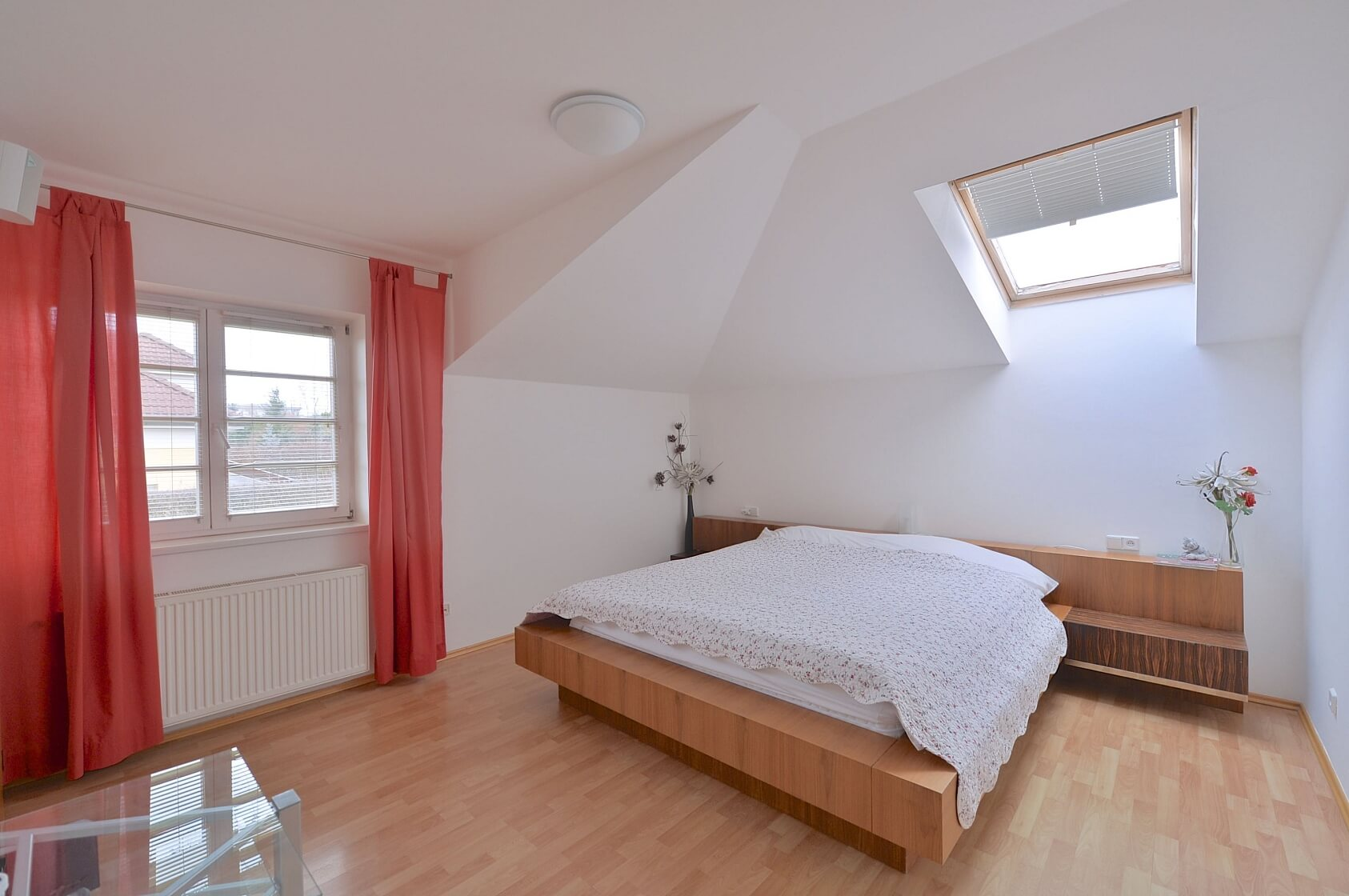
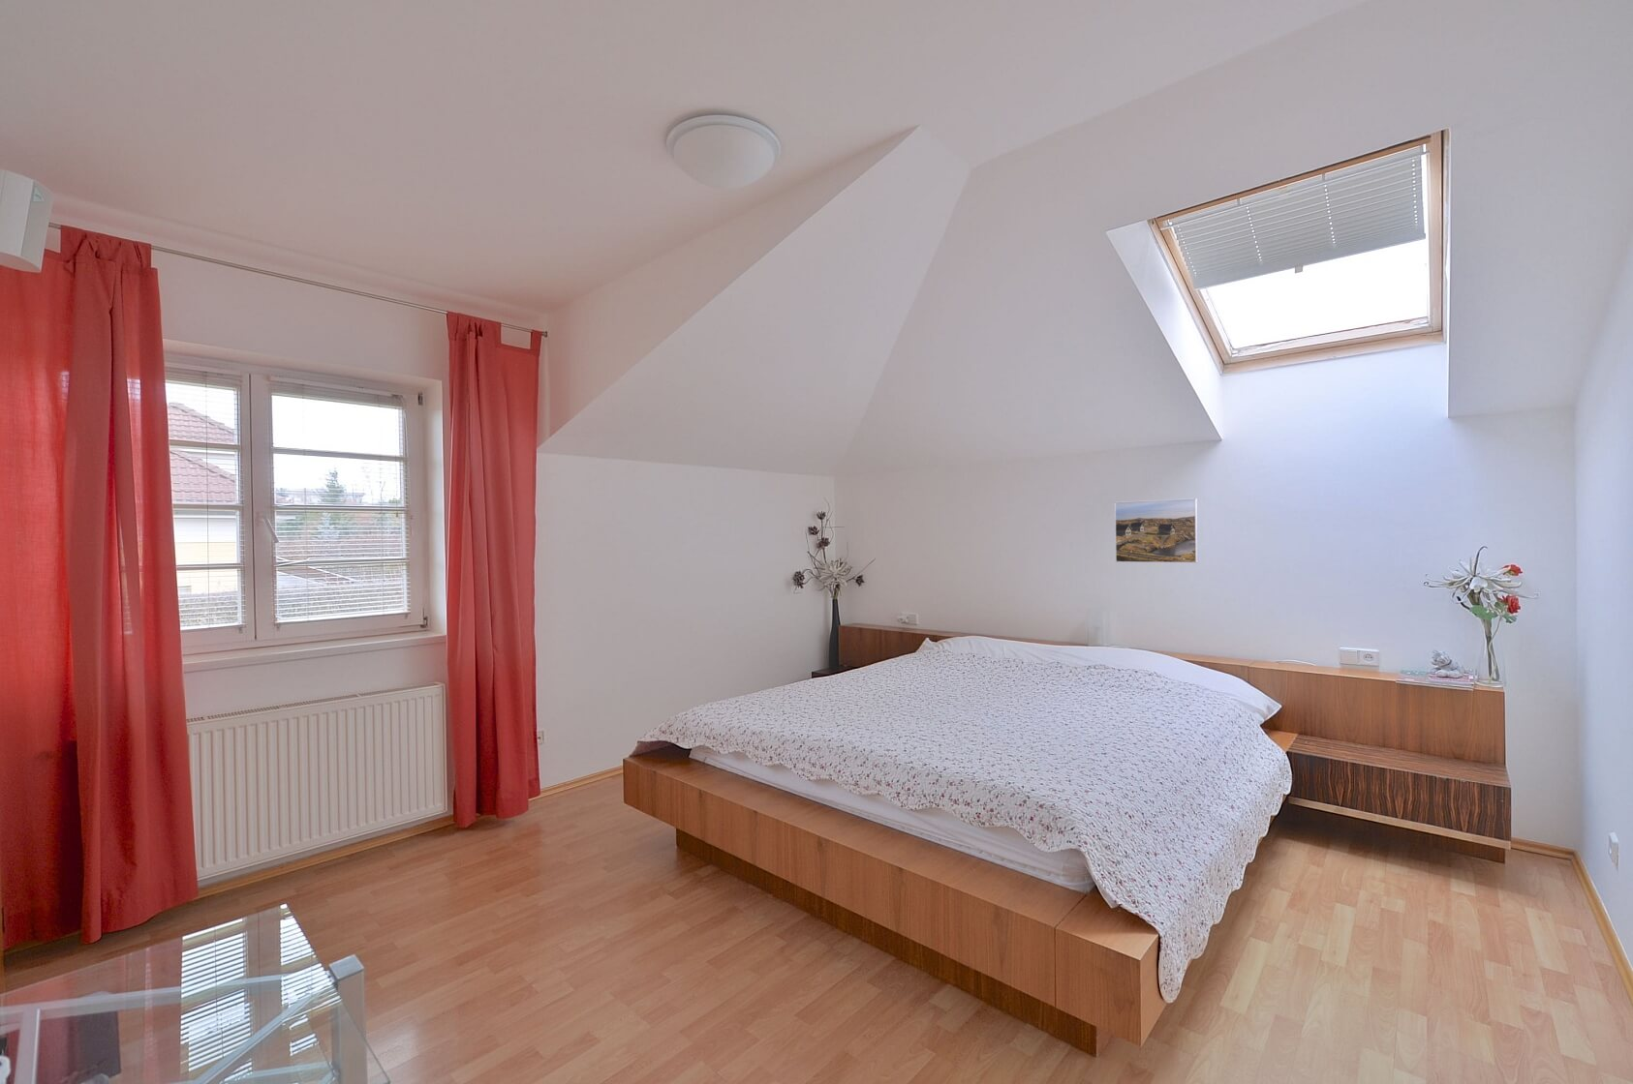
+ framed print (1155, 531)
